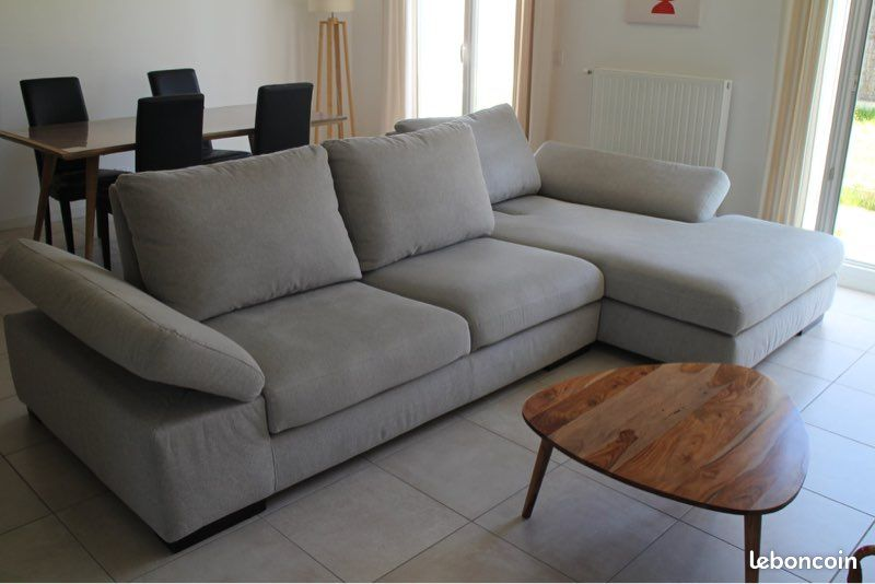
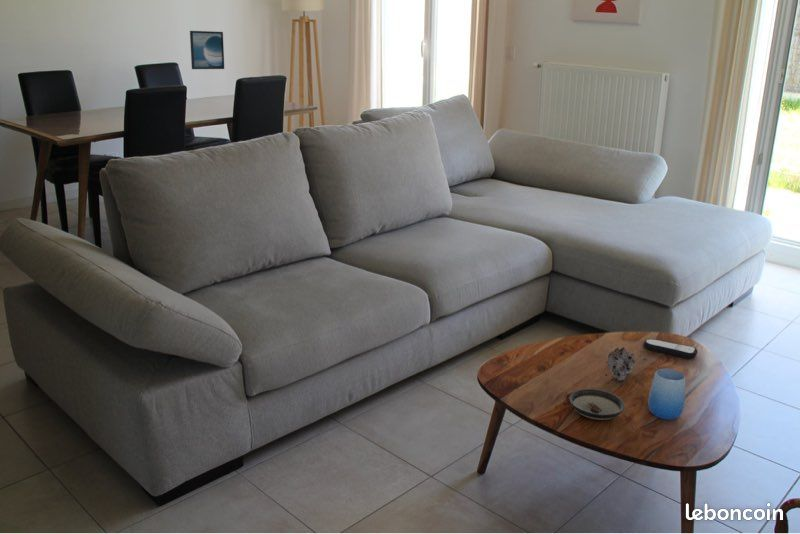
+ remote control (670, 347)
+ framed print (207, 50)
+ succulent plant (620, 361)
+ cup (667, 394)
+ saucer (596, 407)
